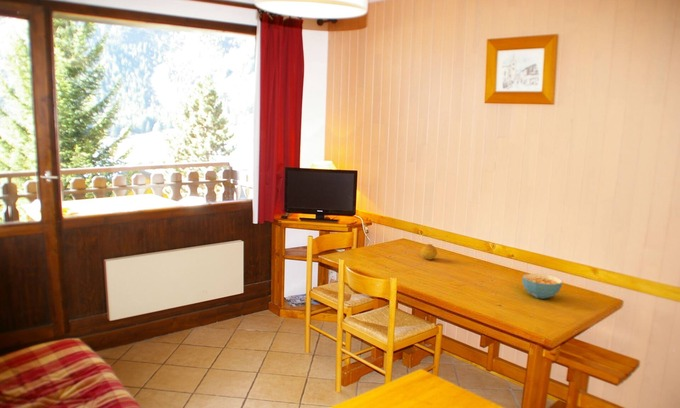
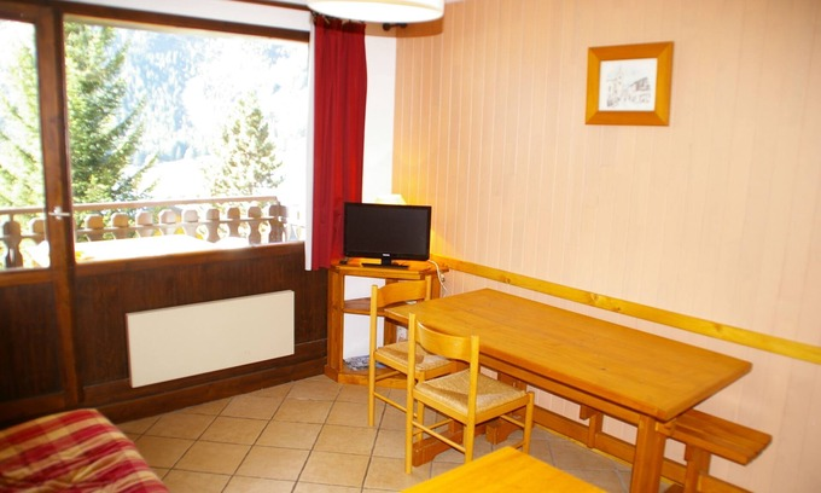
- fruit (429, 251)
- cereal bowl (541, 287)
